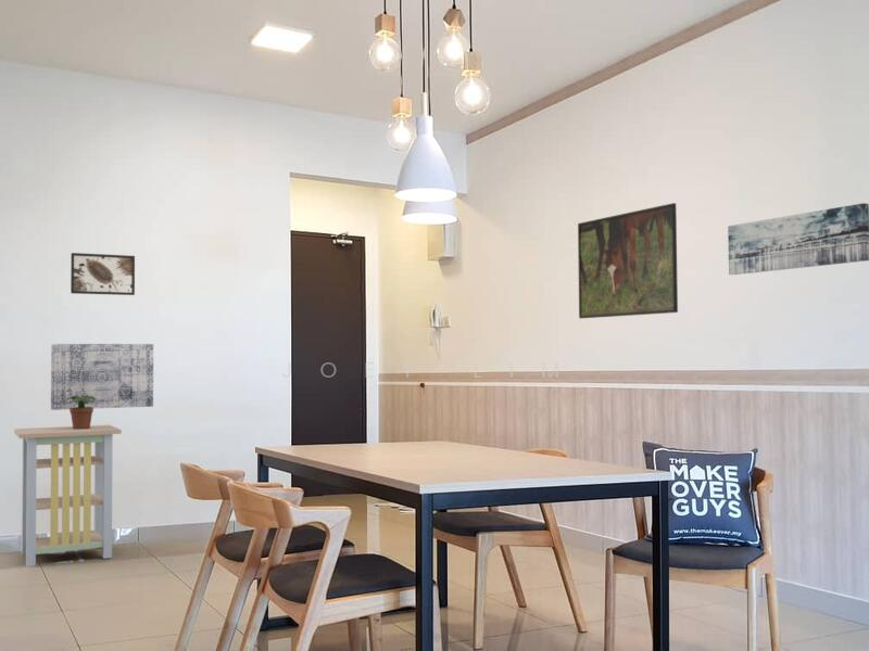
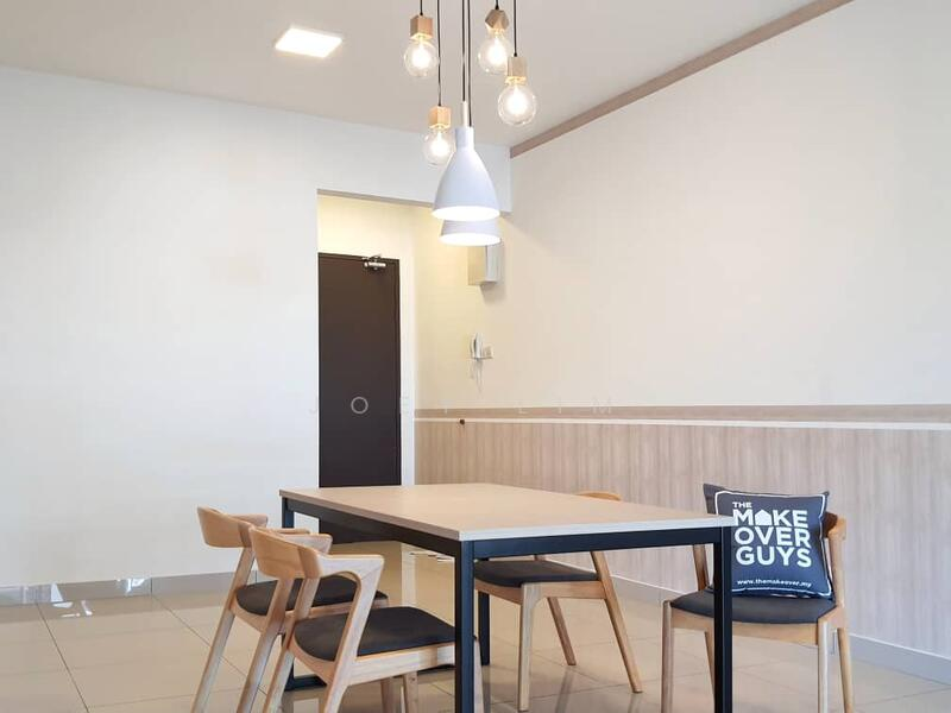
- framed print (624, 265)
- wall art (103, 375)
- potted plant (80, 411)
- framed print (103, 273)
- shelving unit (66, 492)
- wall art (793, 241)
